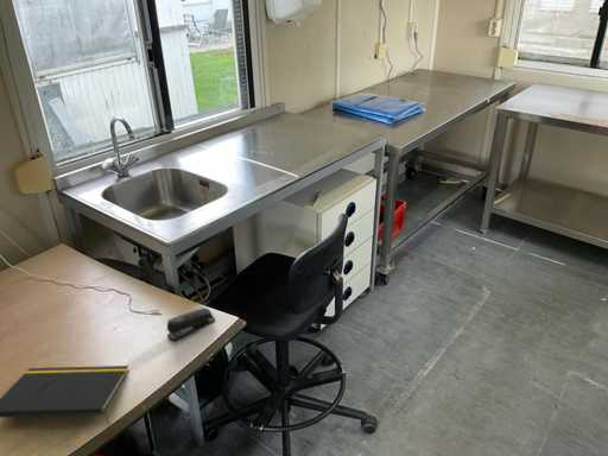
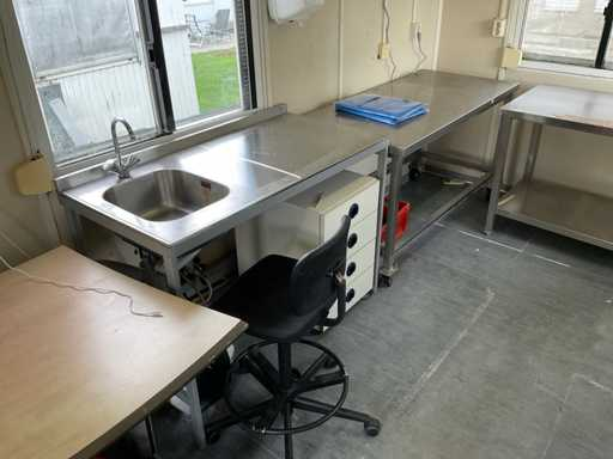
- stapler (190, 319)
- notepad (63, 390)
